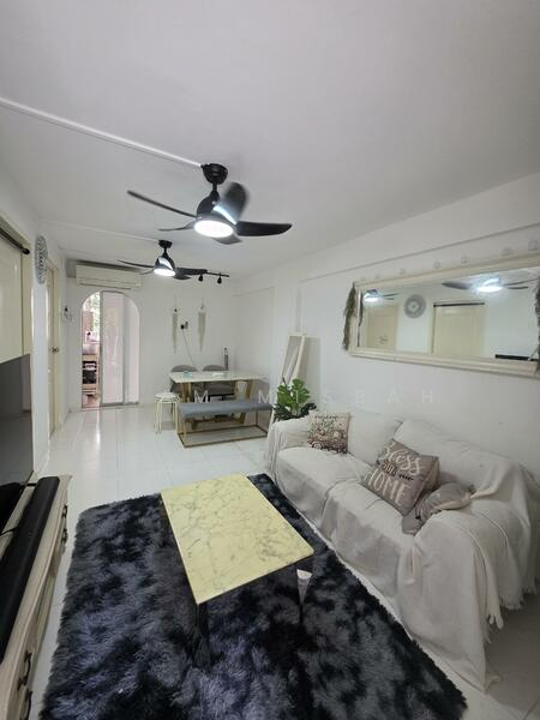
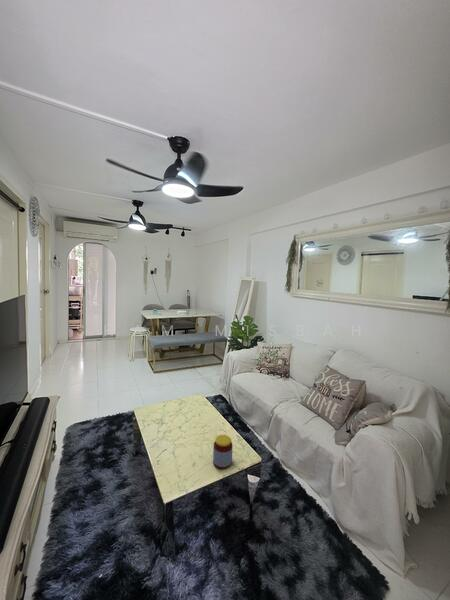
+ jar (222, 450)
